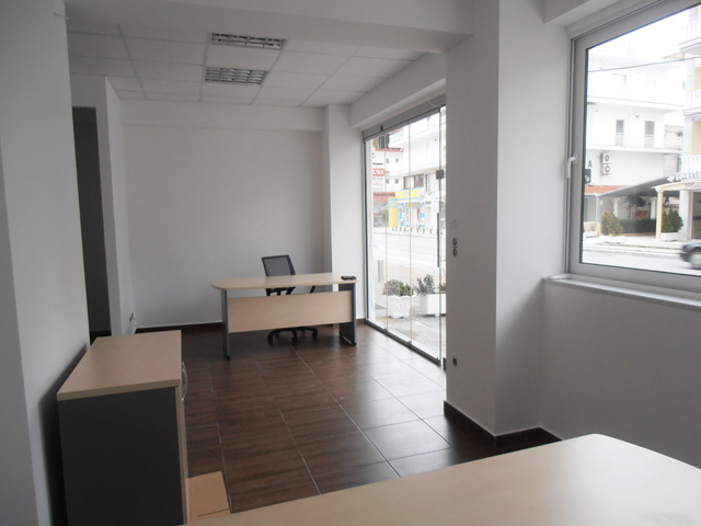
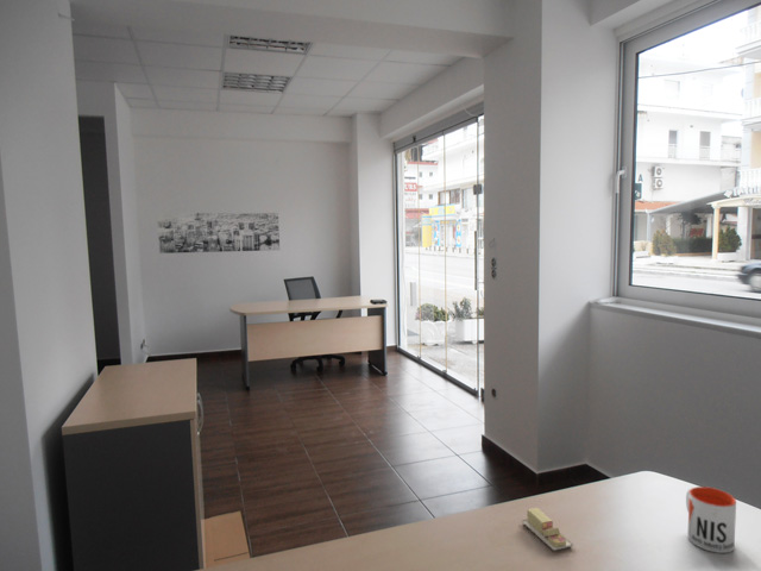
+ sticky notes (546, 527)
+ mug (705, 514)
+ wall art (220, 232)
